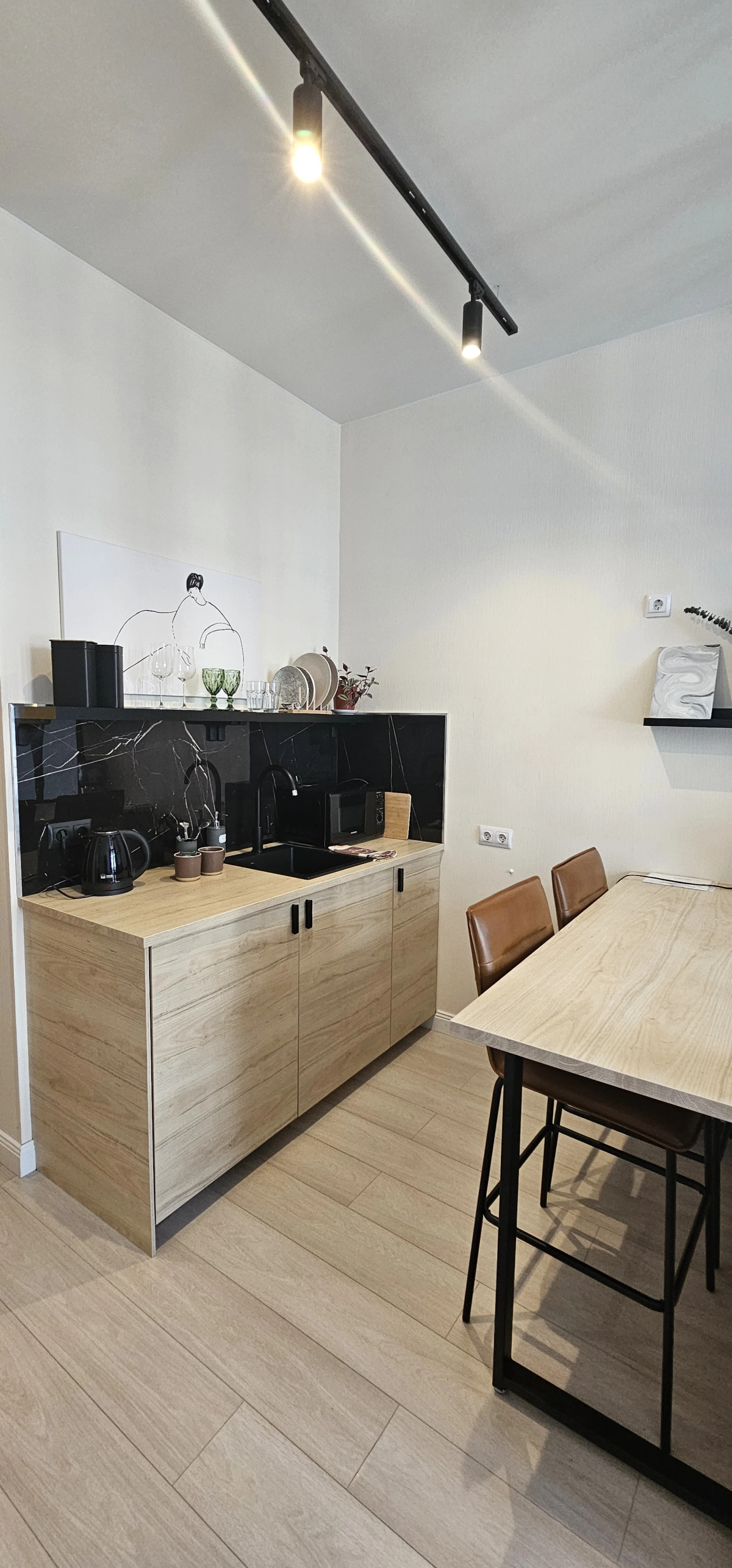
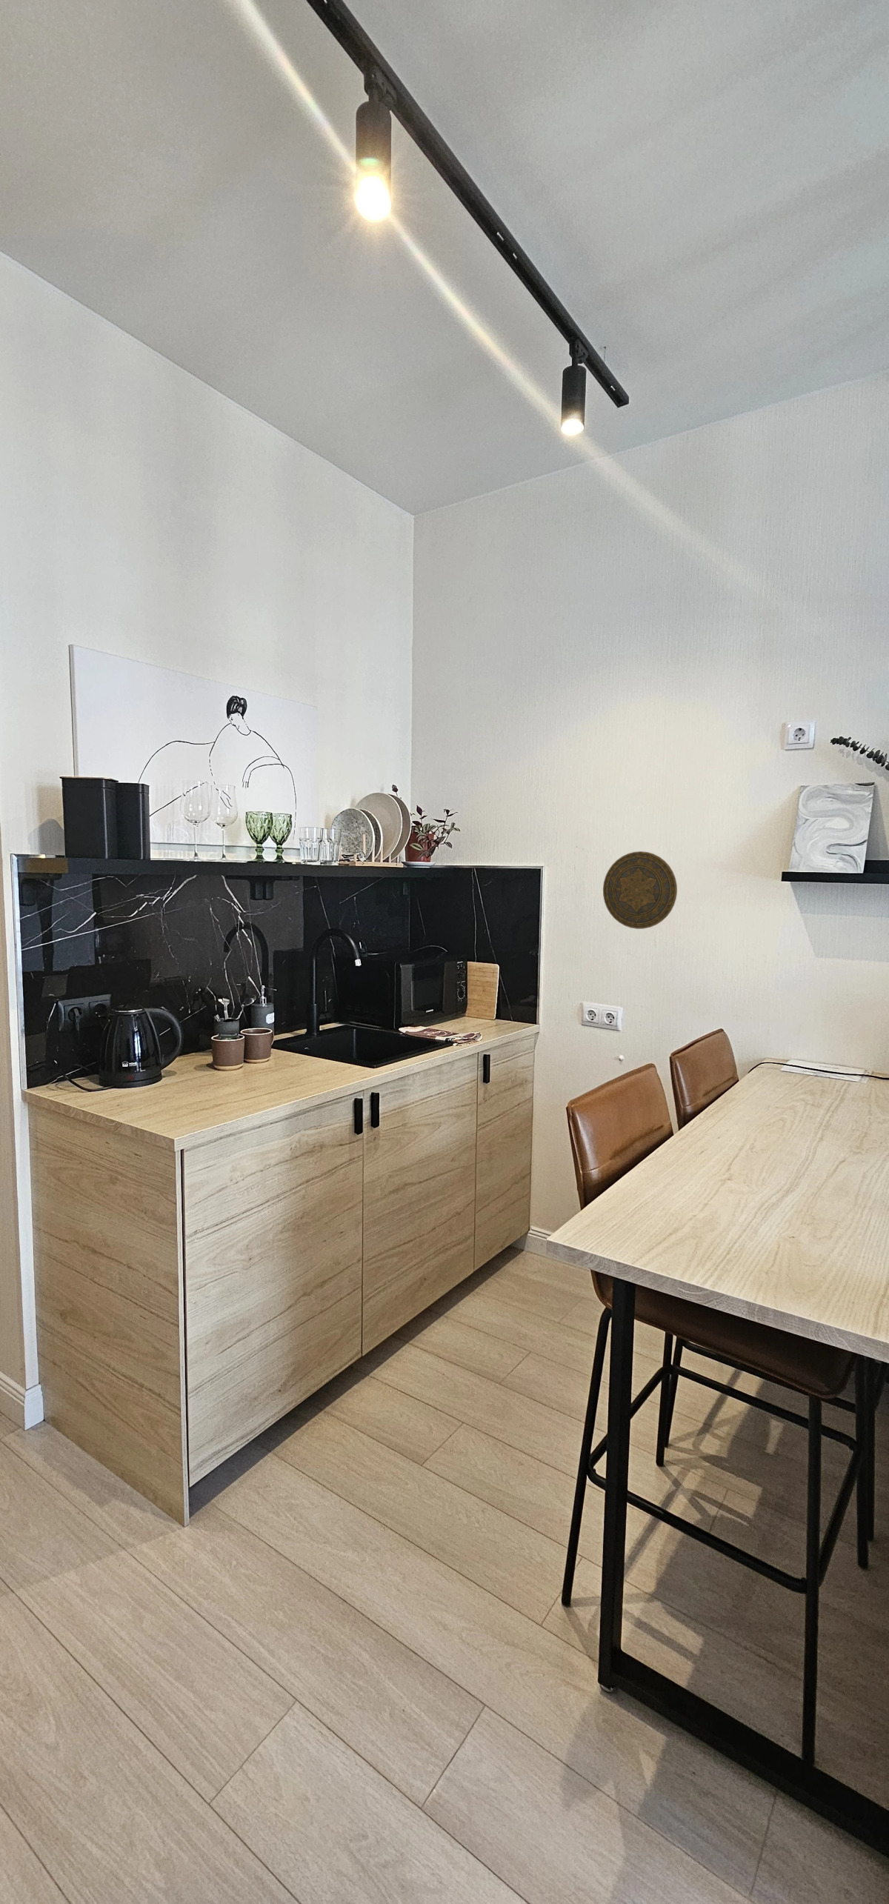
+ decorative plate (638, 890)
